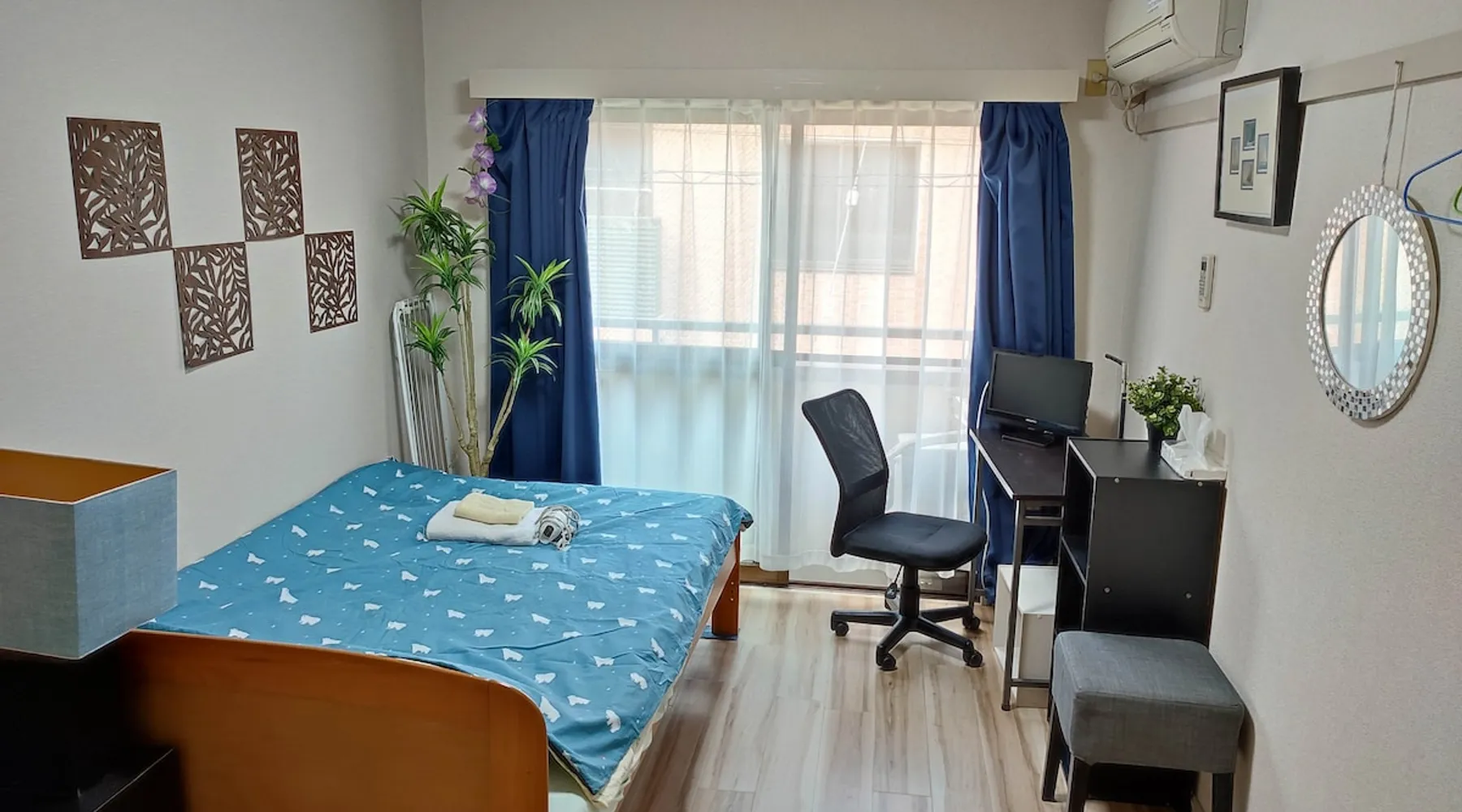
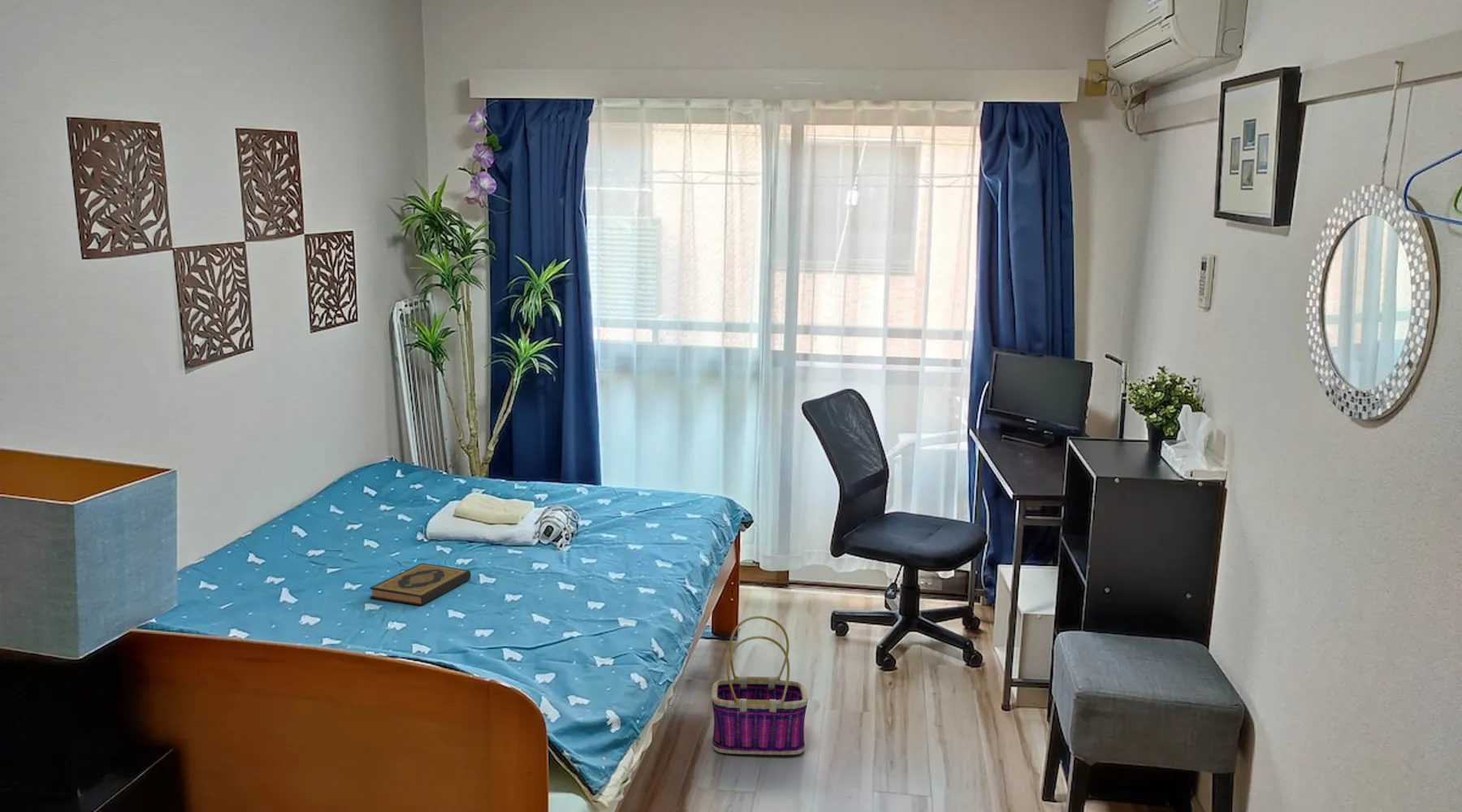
+ basket (759, 685)
+ hardback book (422, 583)
